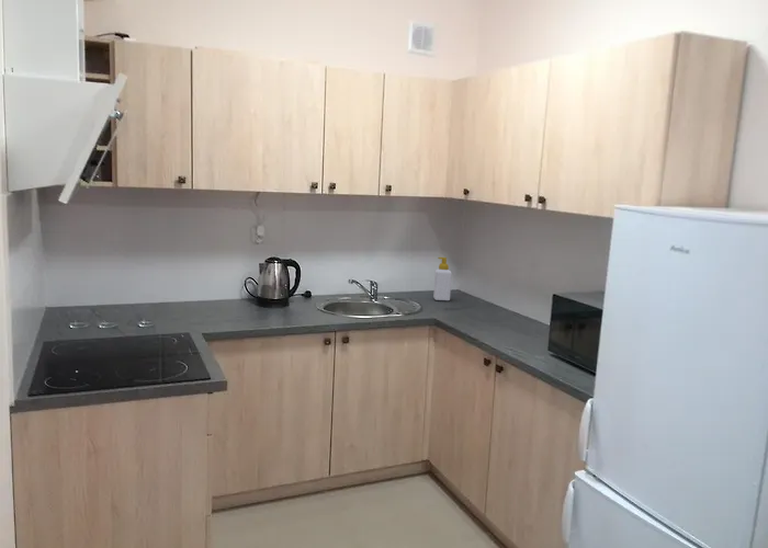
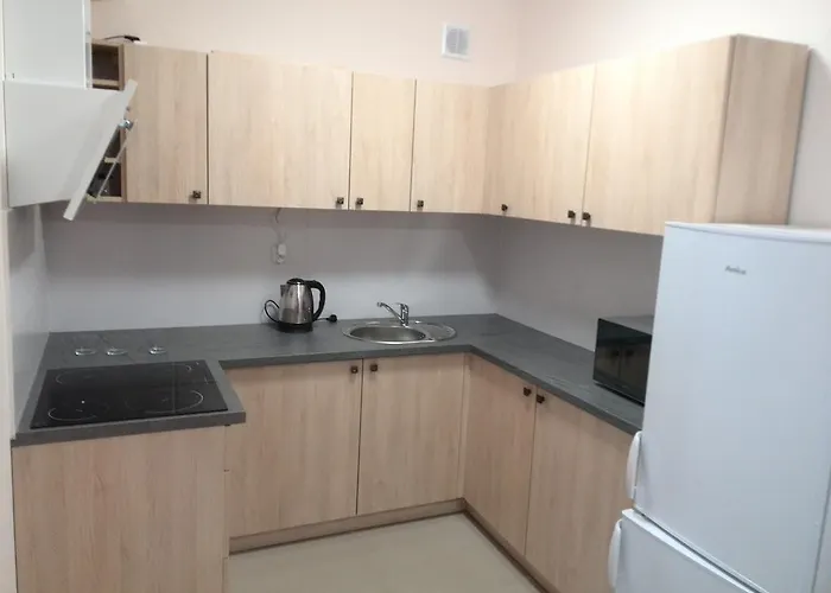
- soap bottle (442, 278)
